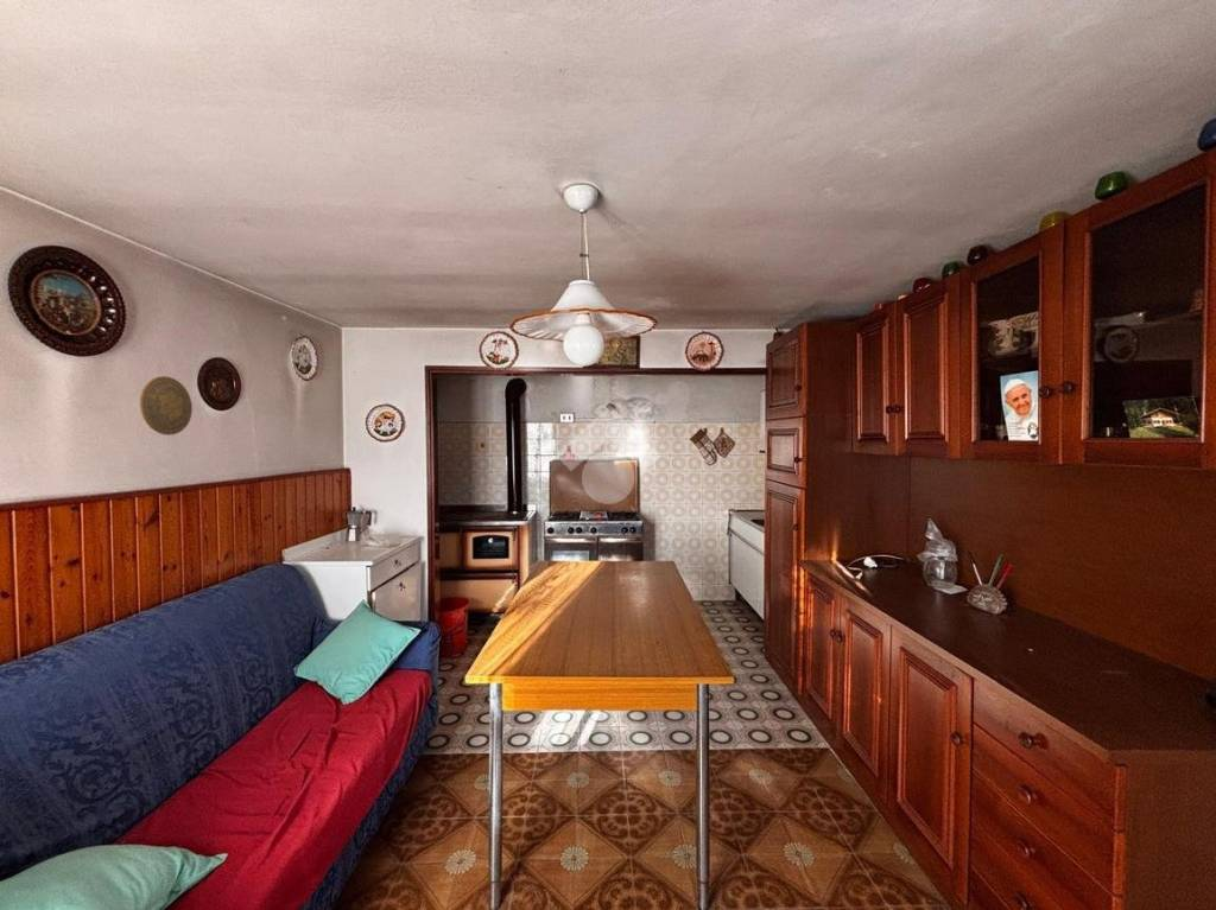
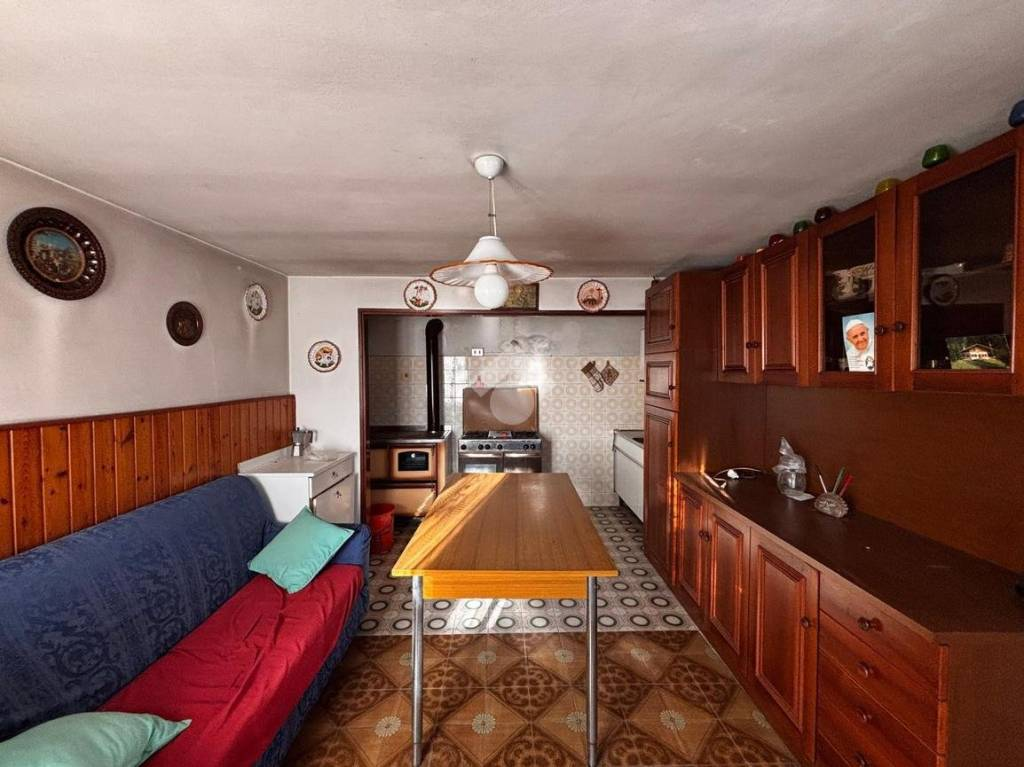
- decorative plate (170, 406)
